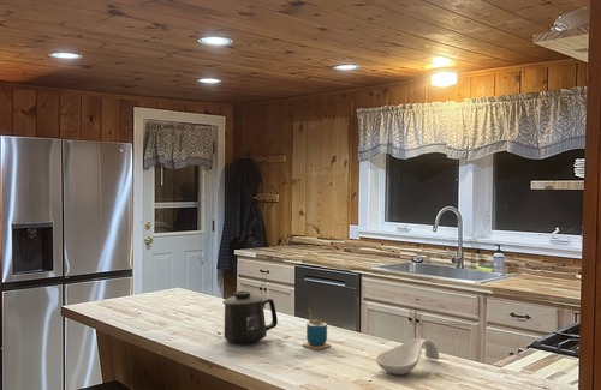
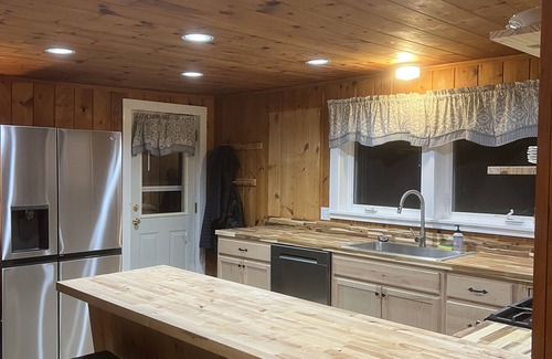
- spoon rest (409, 354)
- mug (248, 314)
- cup (316, 326)
